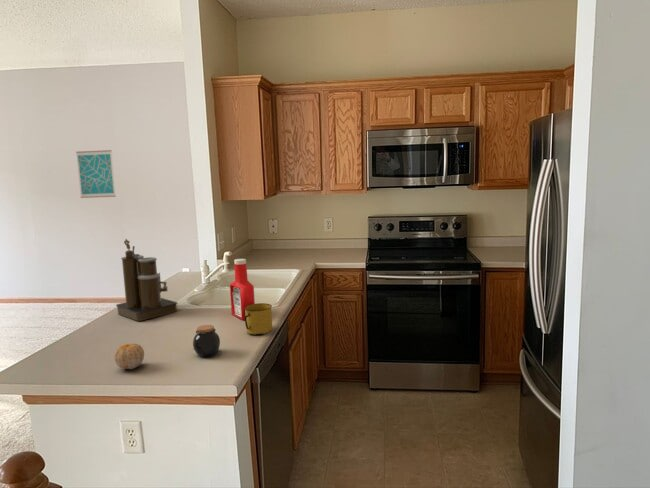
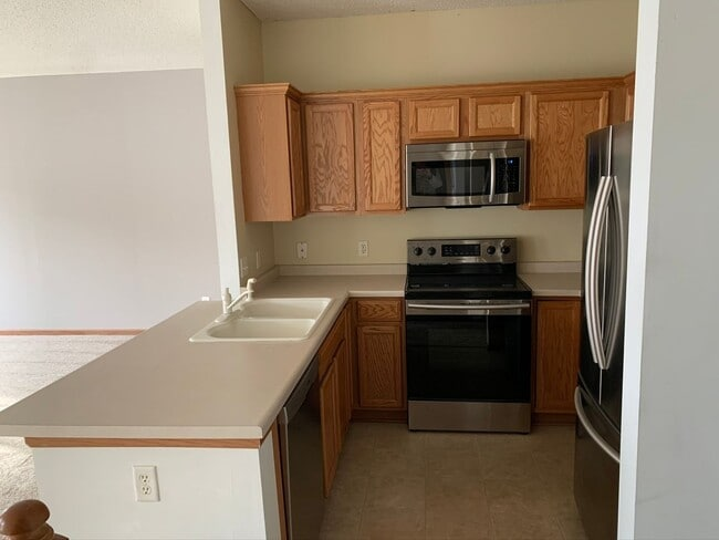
- wall art (95, 174)
- jar (206, 340)
- mug (256, 319)
- fruit (129, 356)
- coffee maker (144, 275)
- soap bottle (241, 287)
